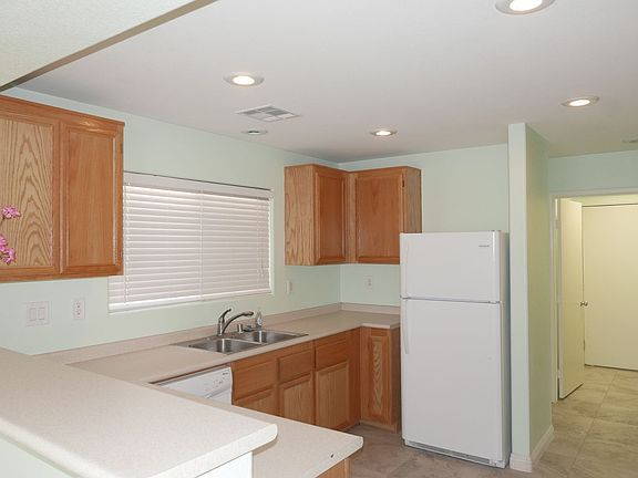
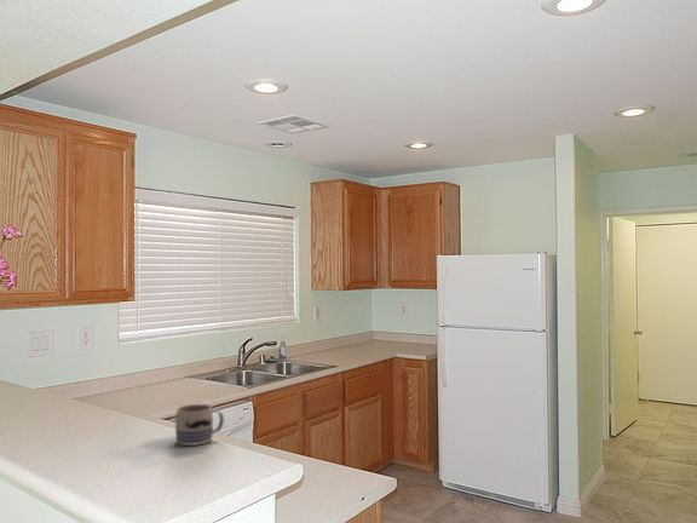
+ mug (200, 423)
